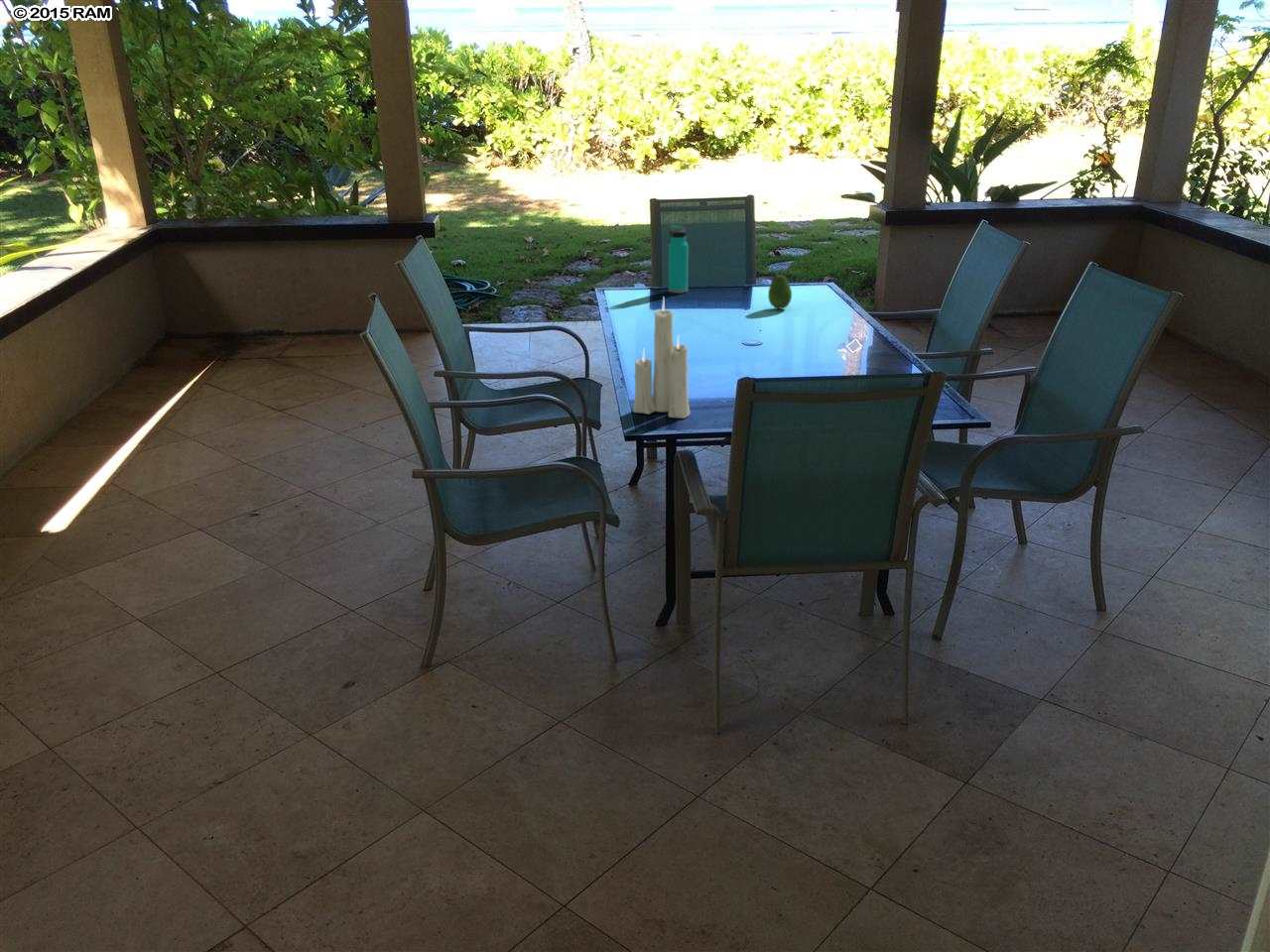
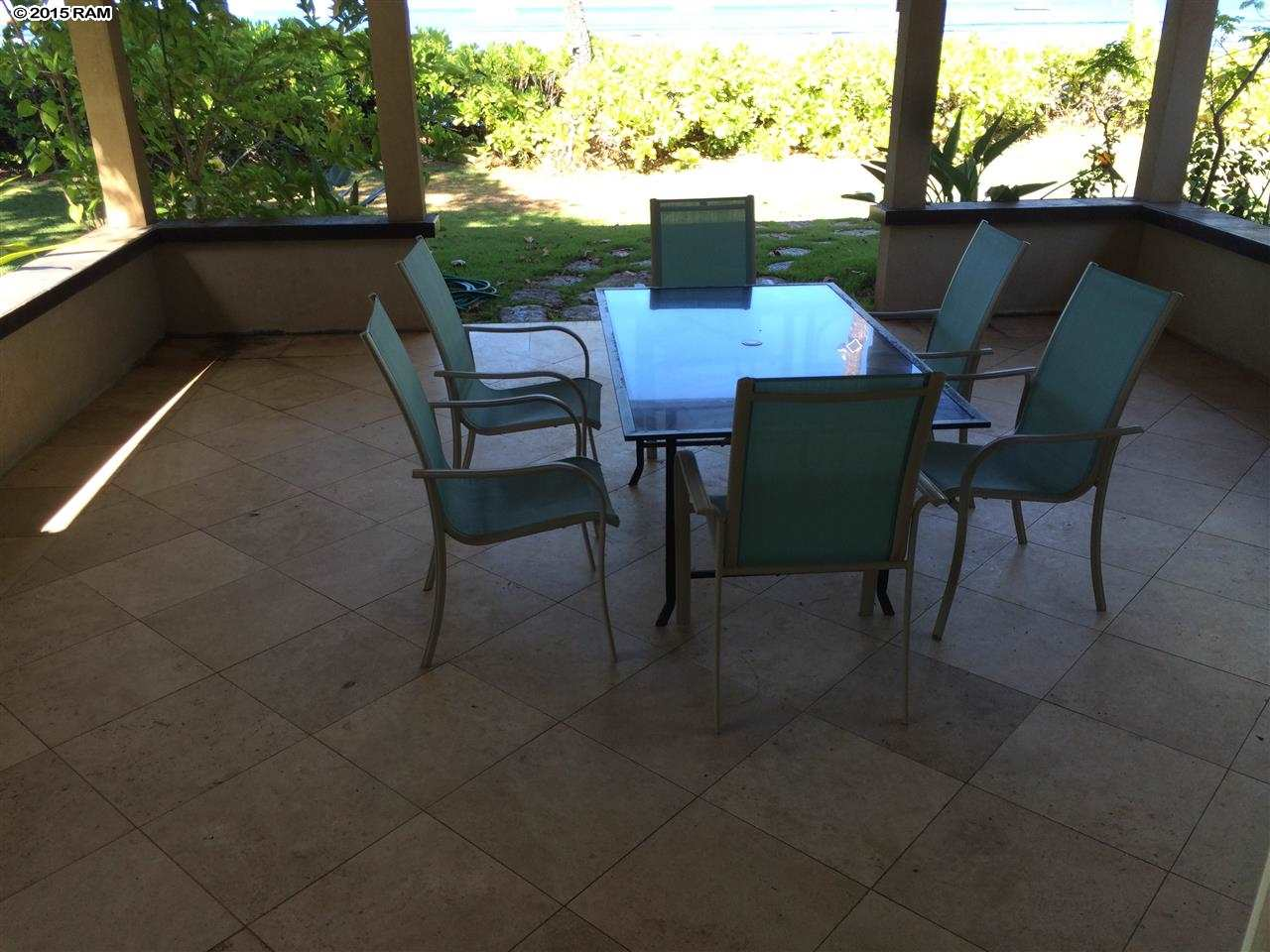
- water bottle (678, 258)
- candle (662, 352)
- fruit (780, 292)
